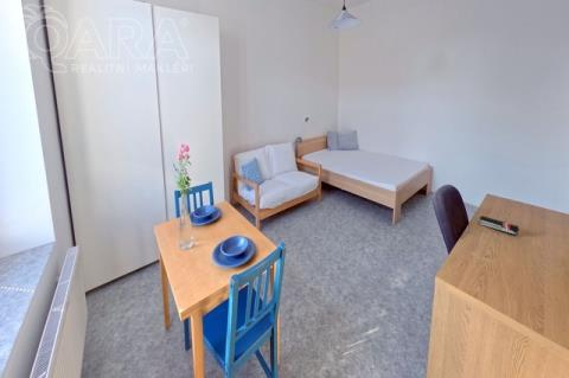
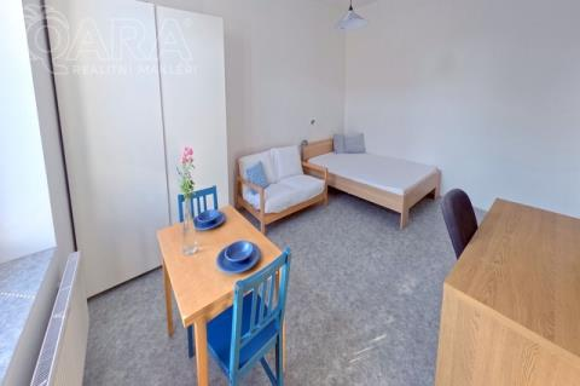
- stapler (498, 224)
